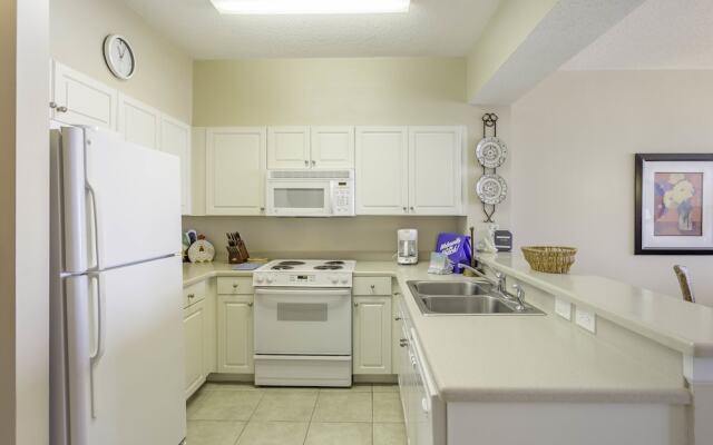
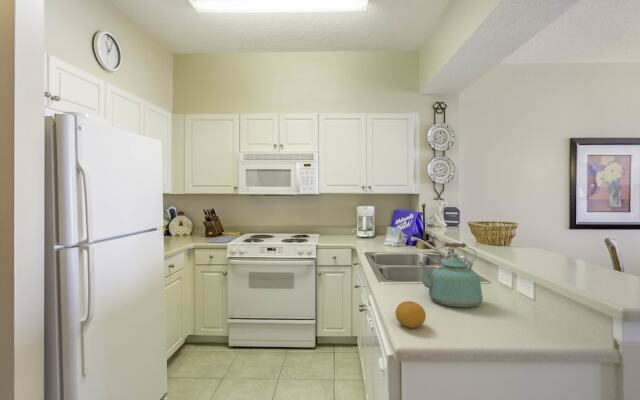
+ kettle (449, 271)
+ fruit (410, 313)
